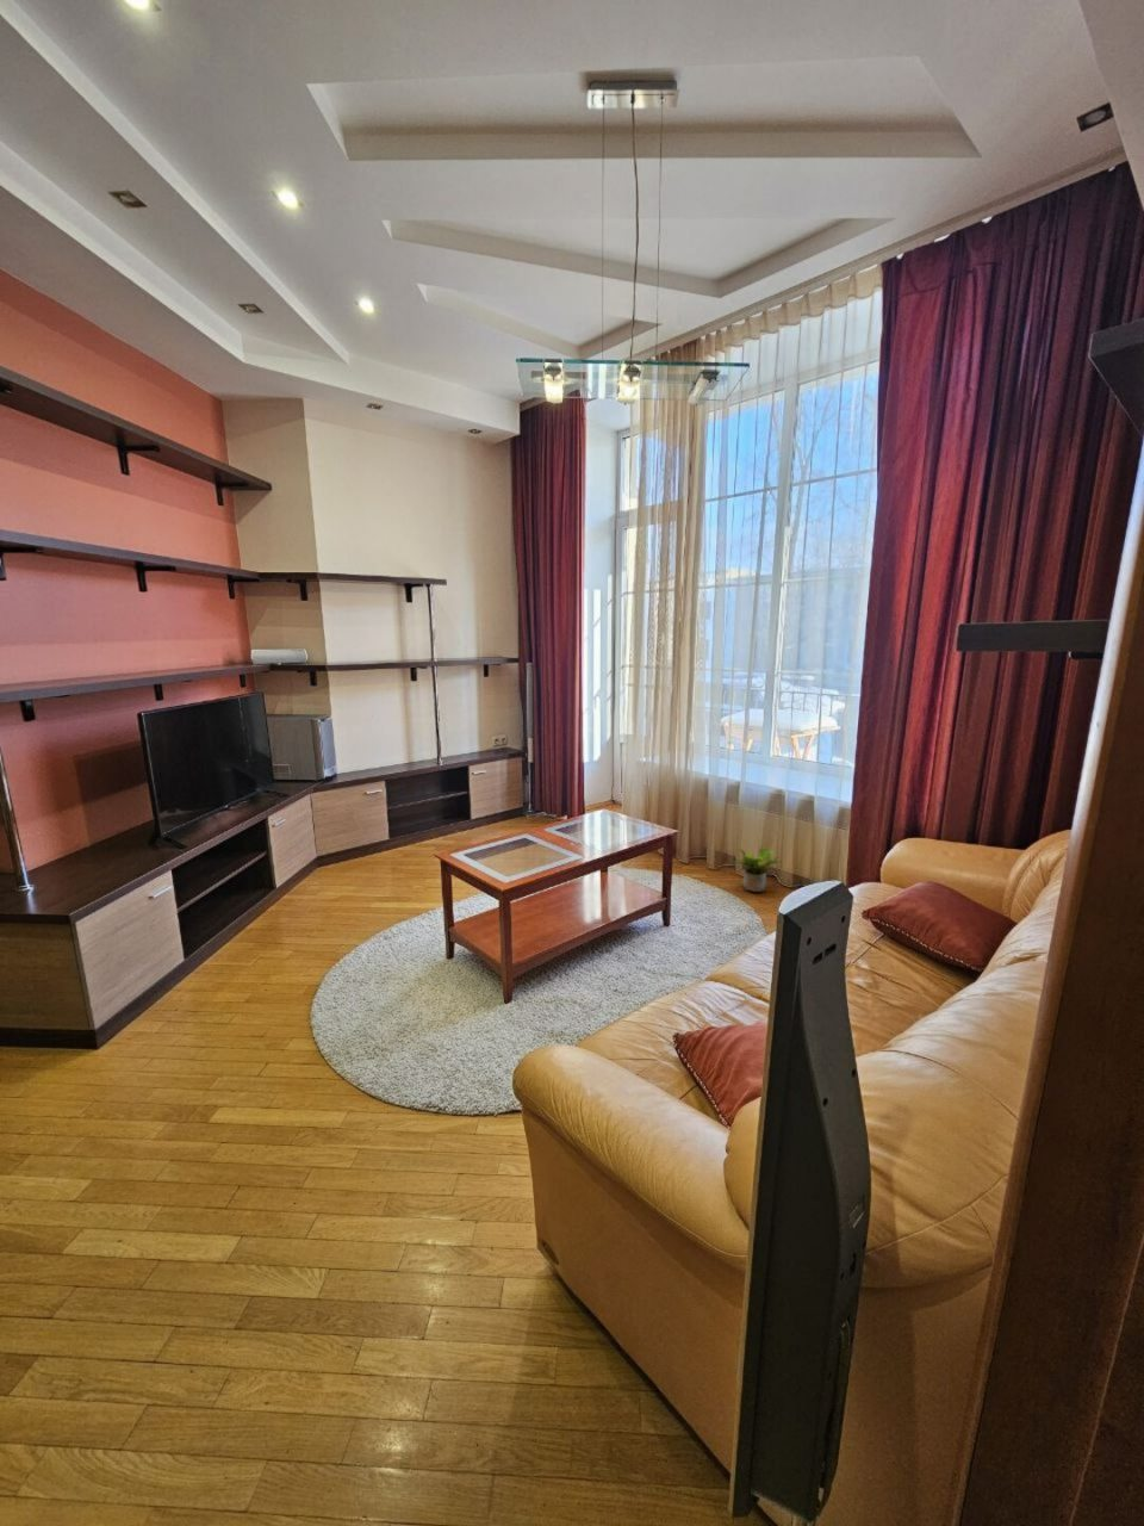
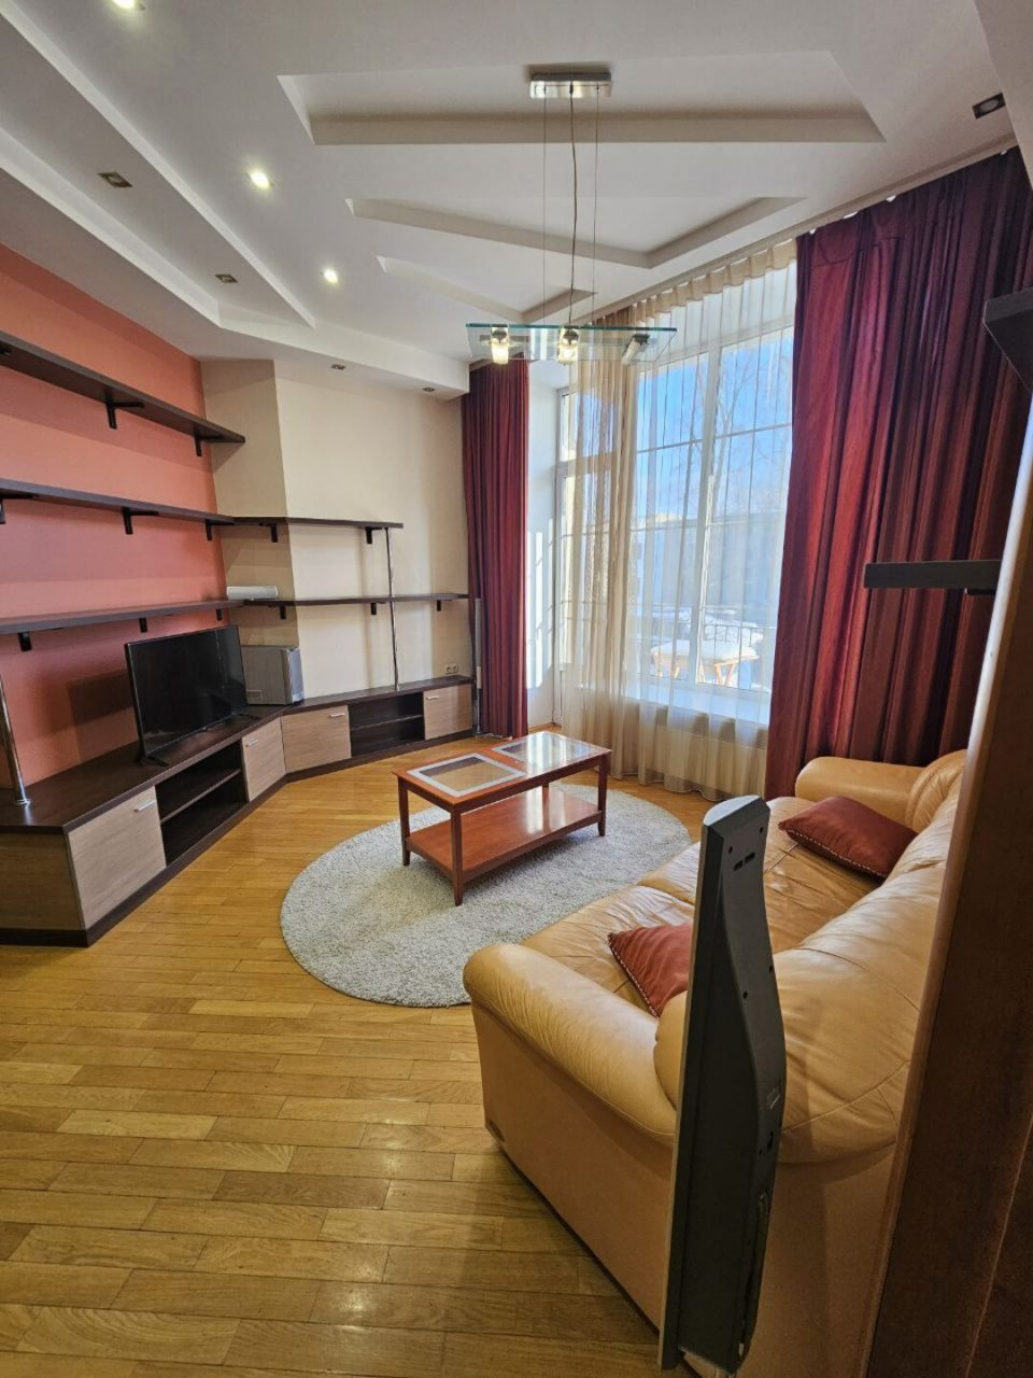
- potted plant (756, 868)
